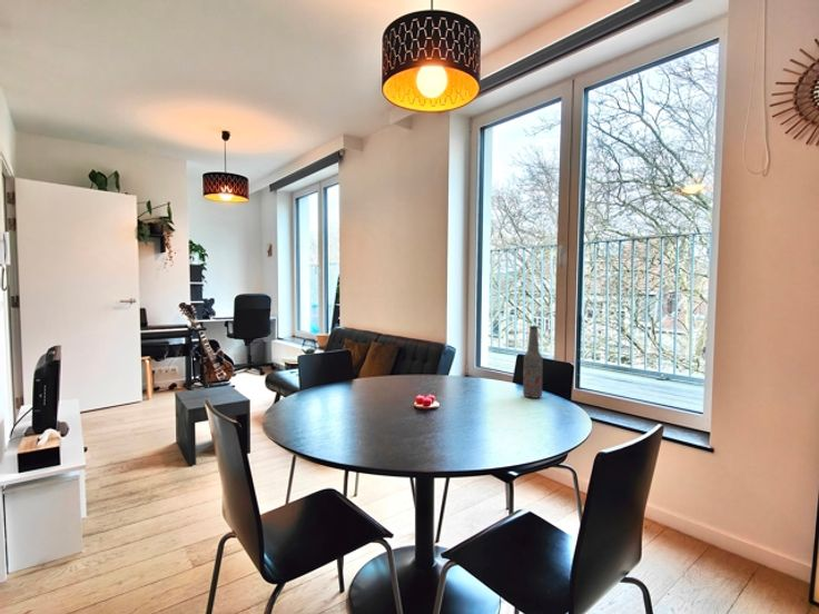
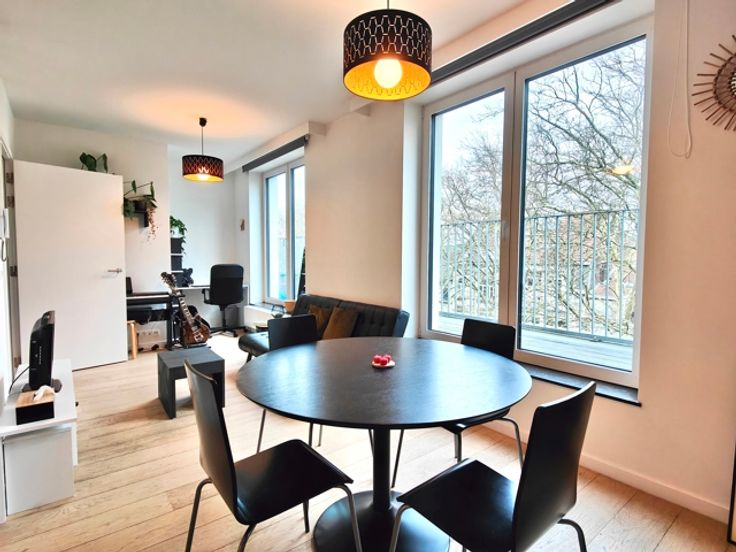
- bottle (533, 360)
